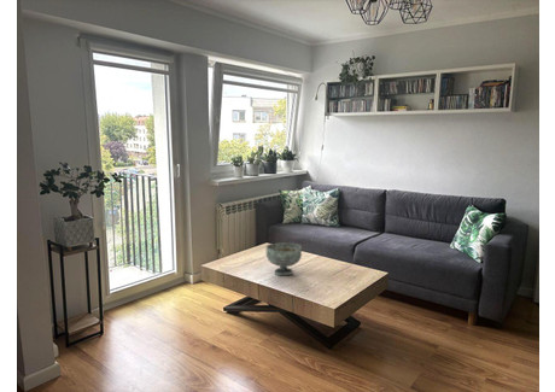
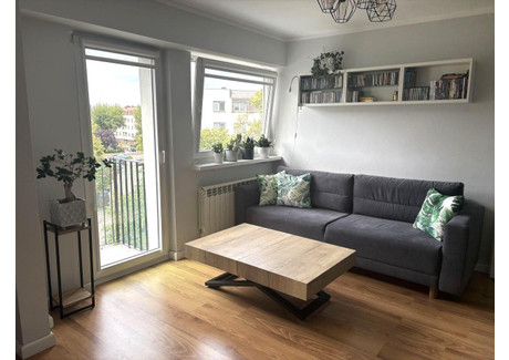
- decorative bowl (284, 259)
